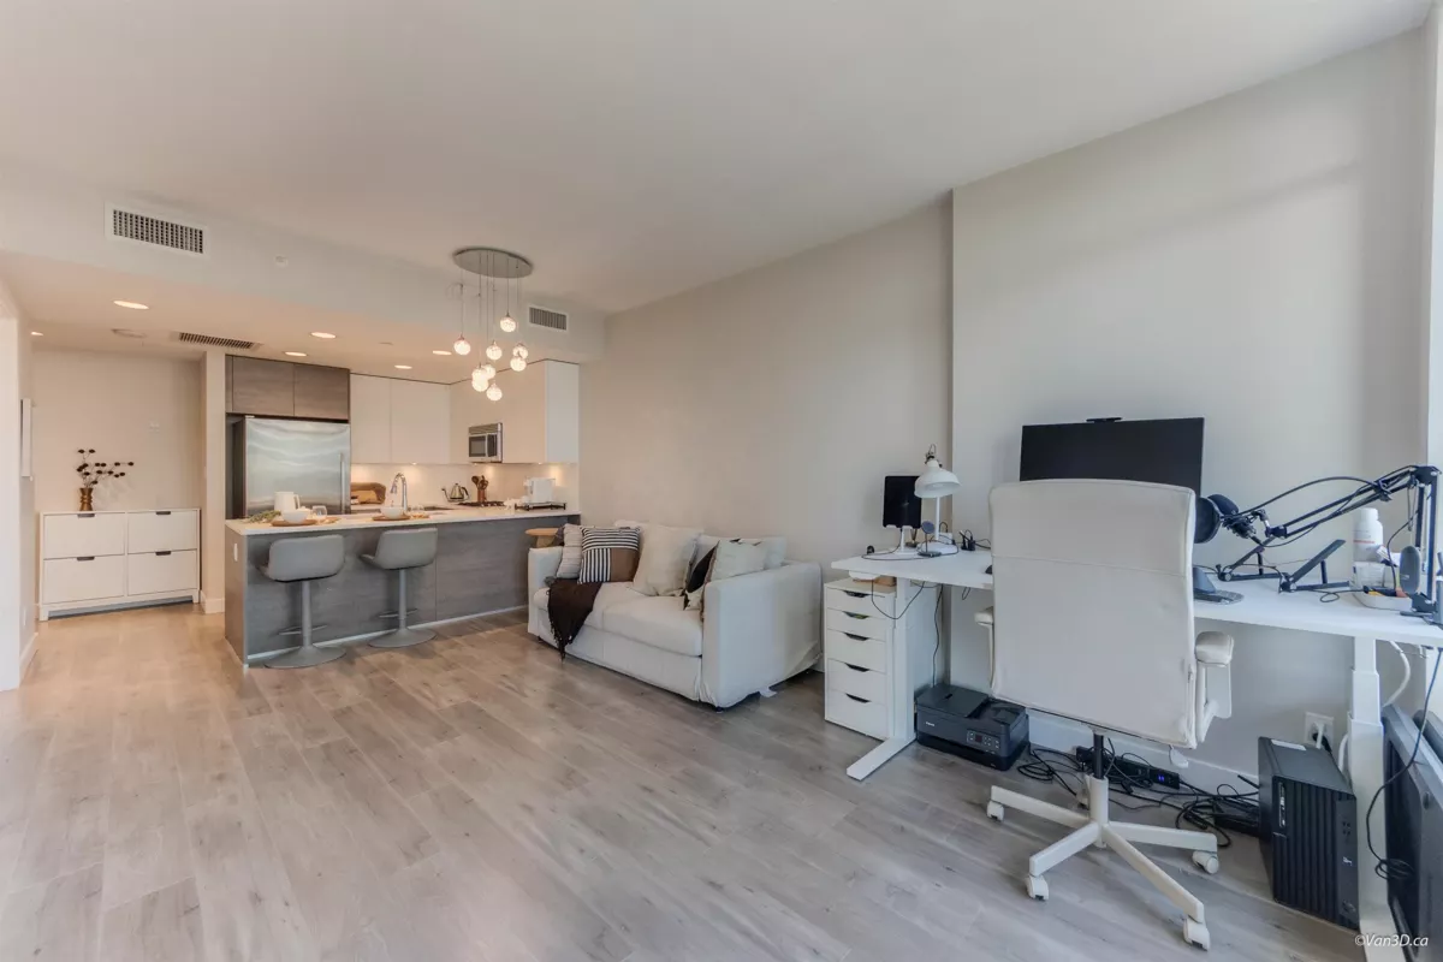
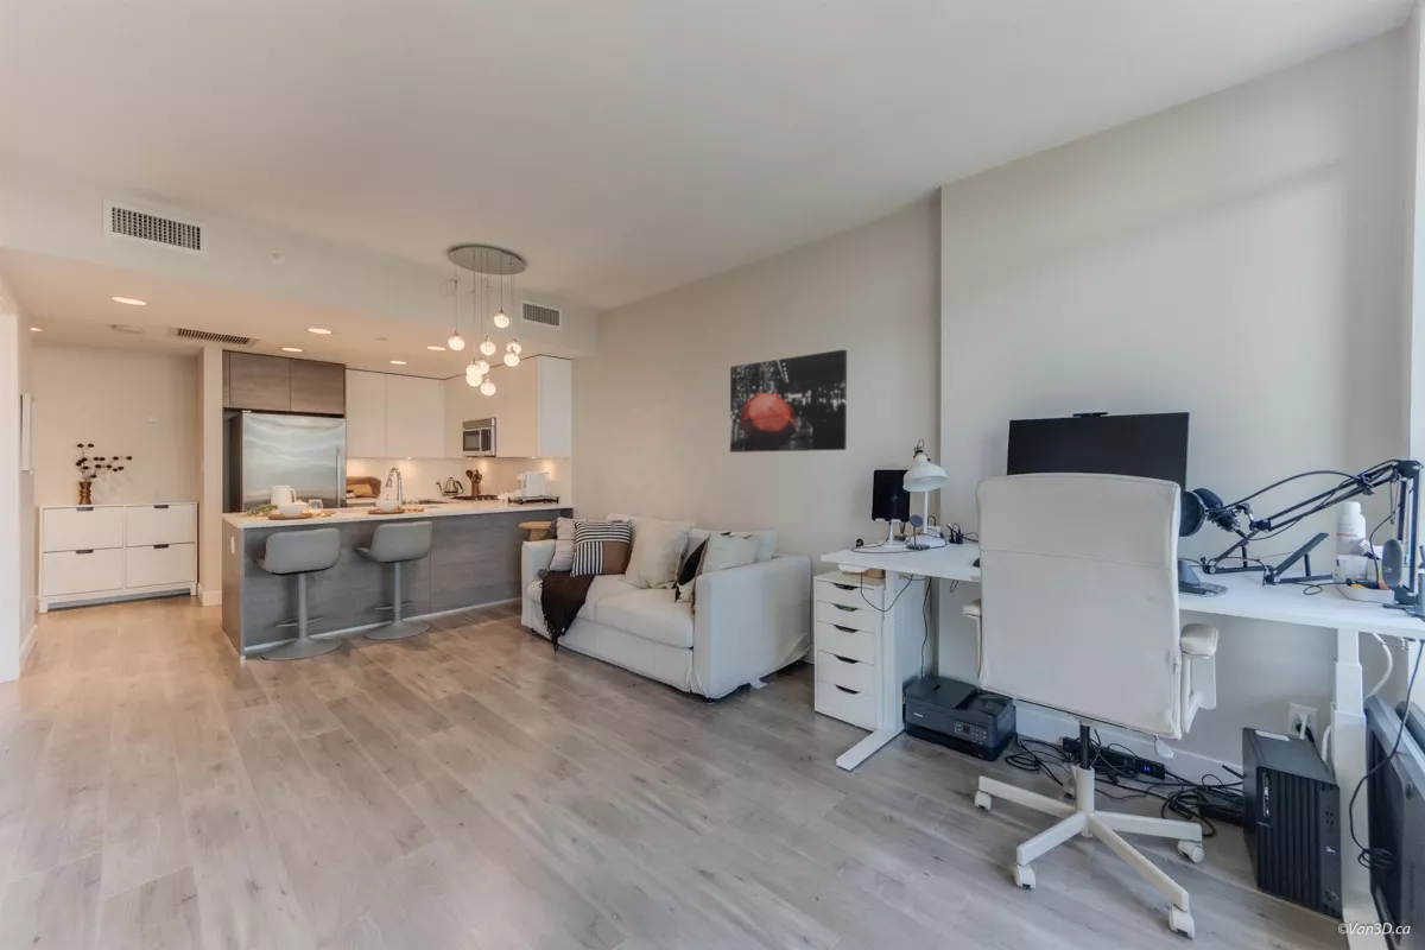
+ wall art (784, 405)
